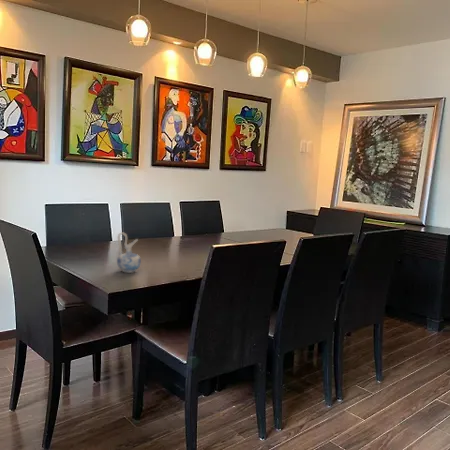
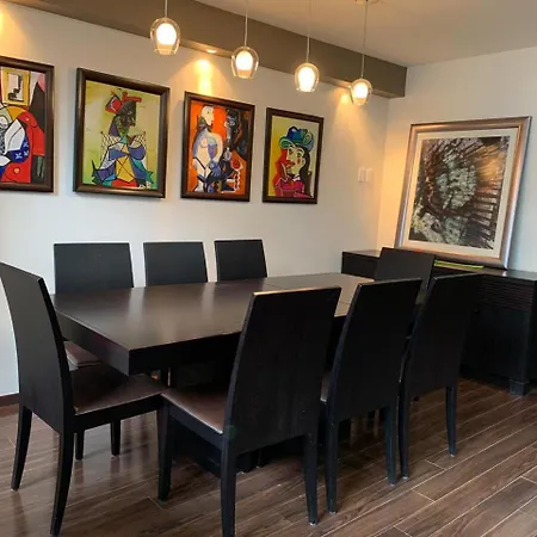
- ceramic pitcher (129, 252)
